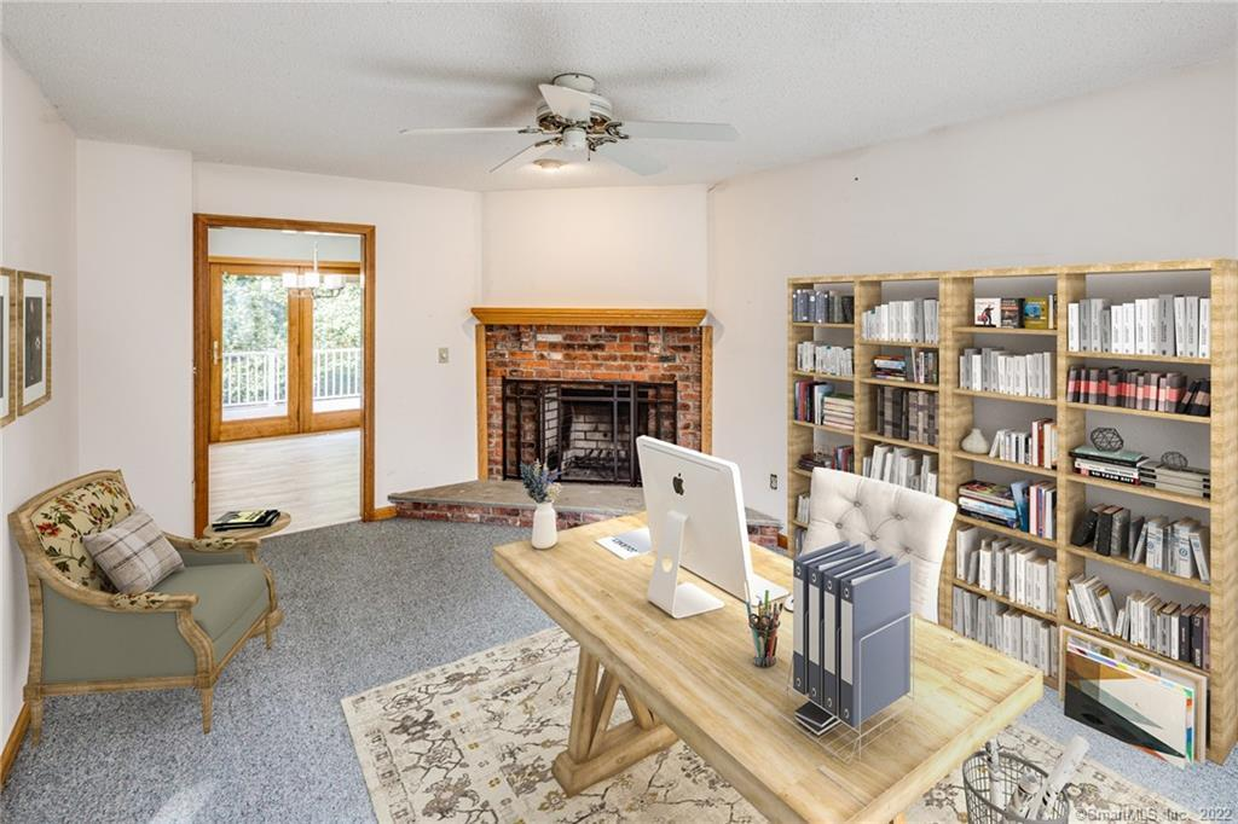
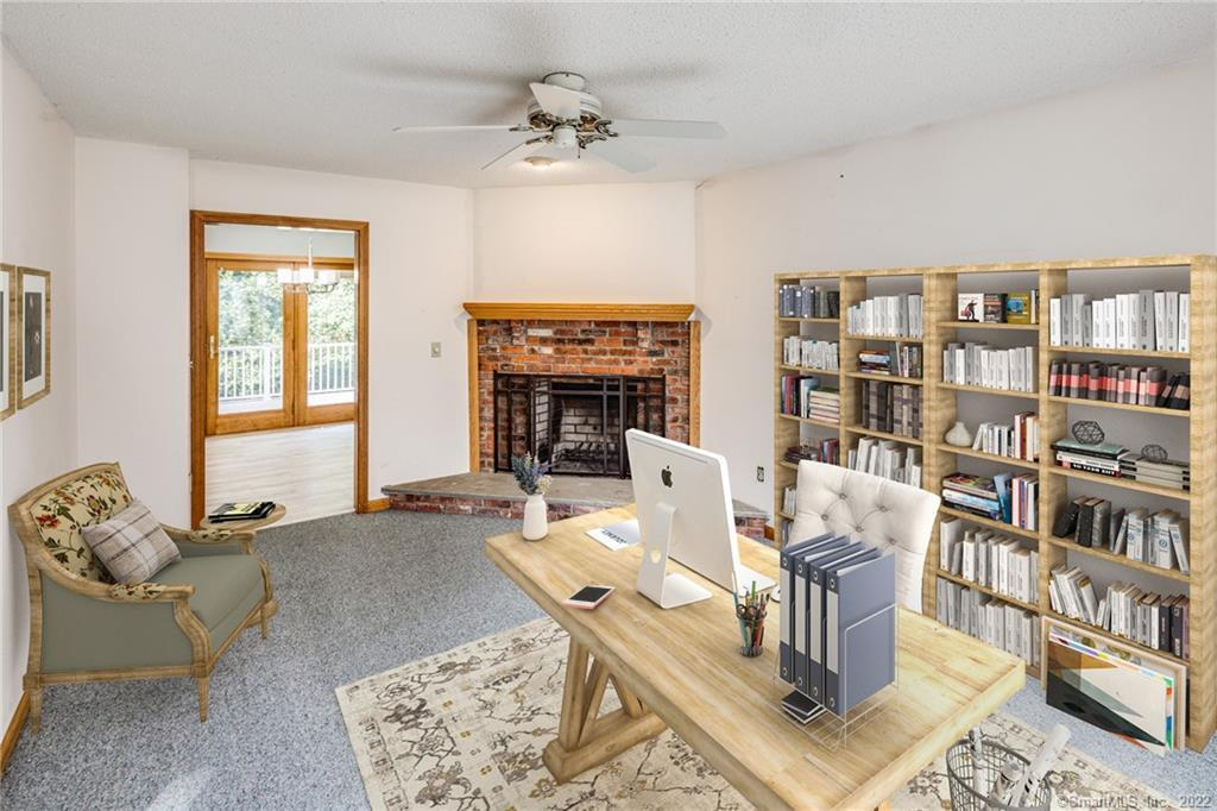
+ cell phone (589, 596)
